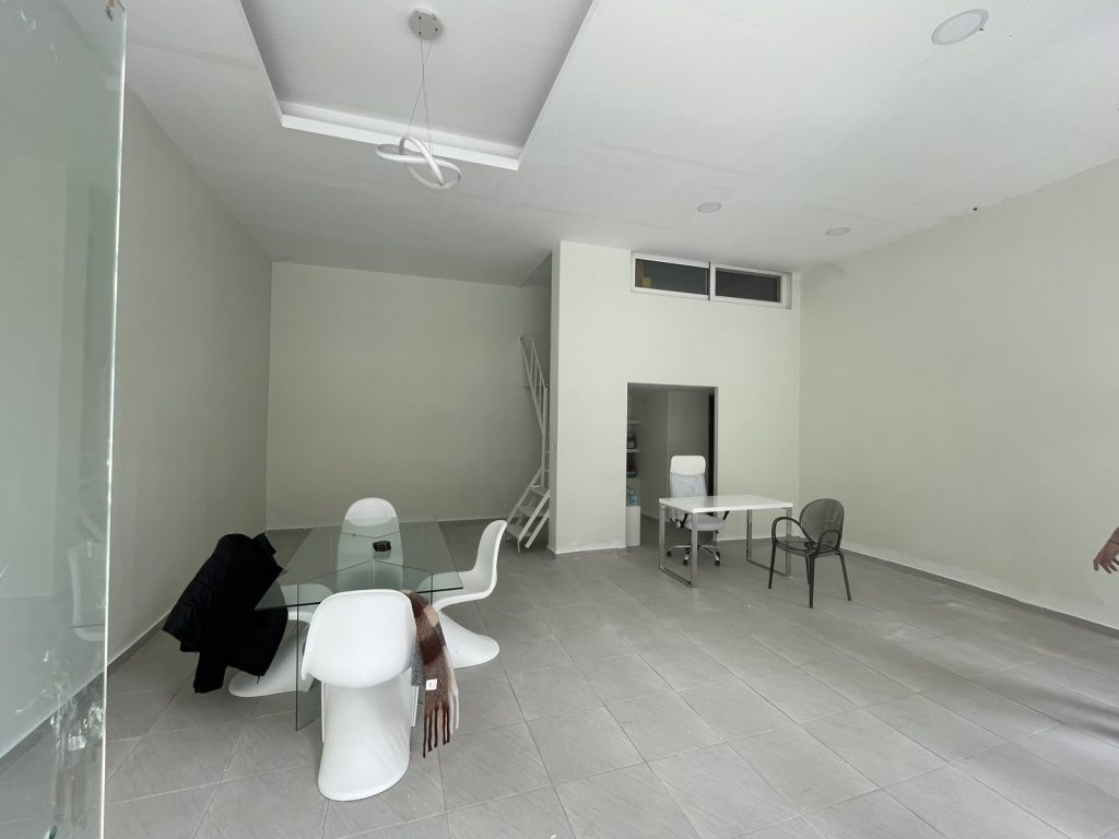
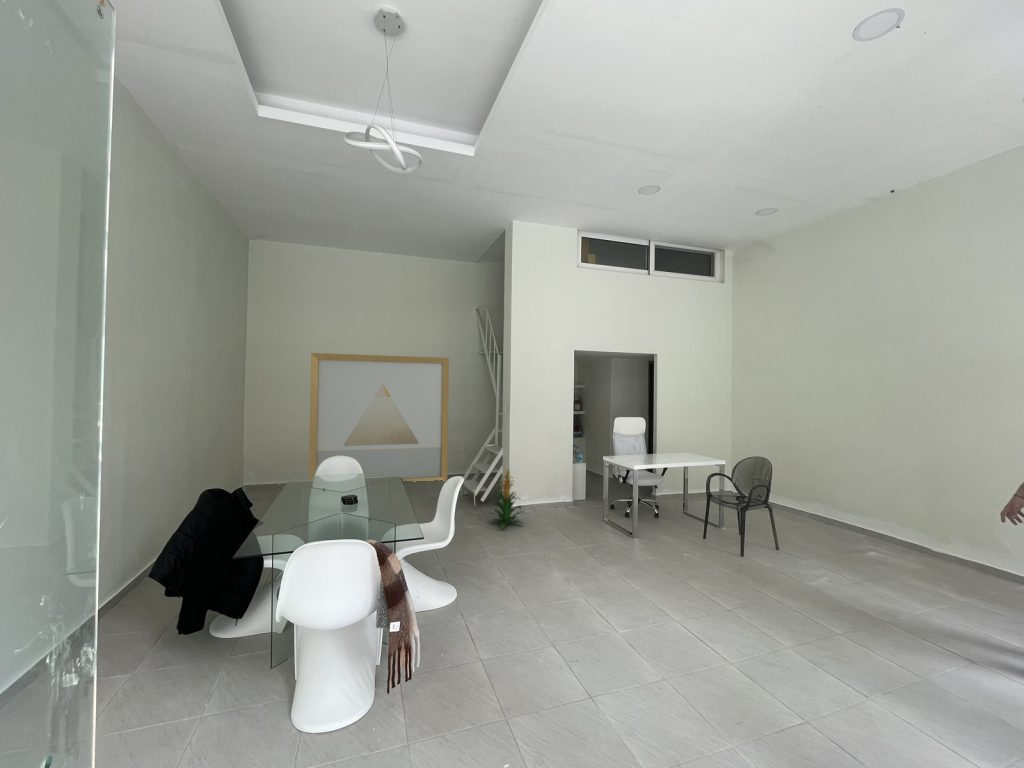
+ indoor plant (506, 495)
+ wall art (382, 420)
